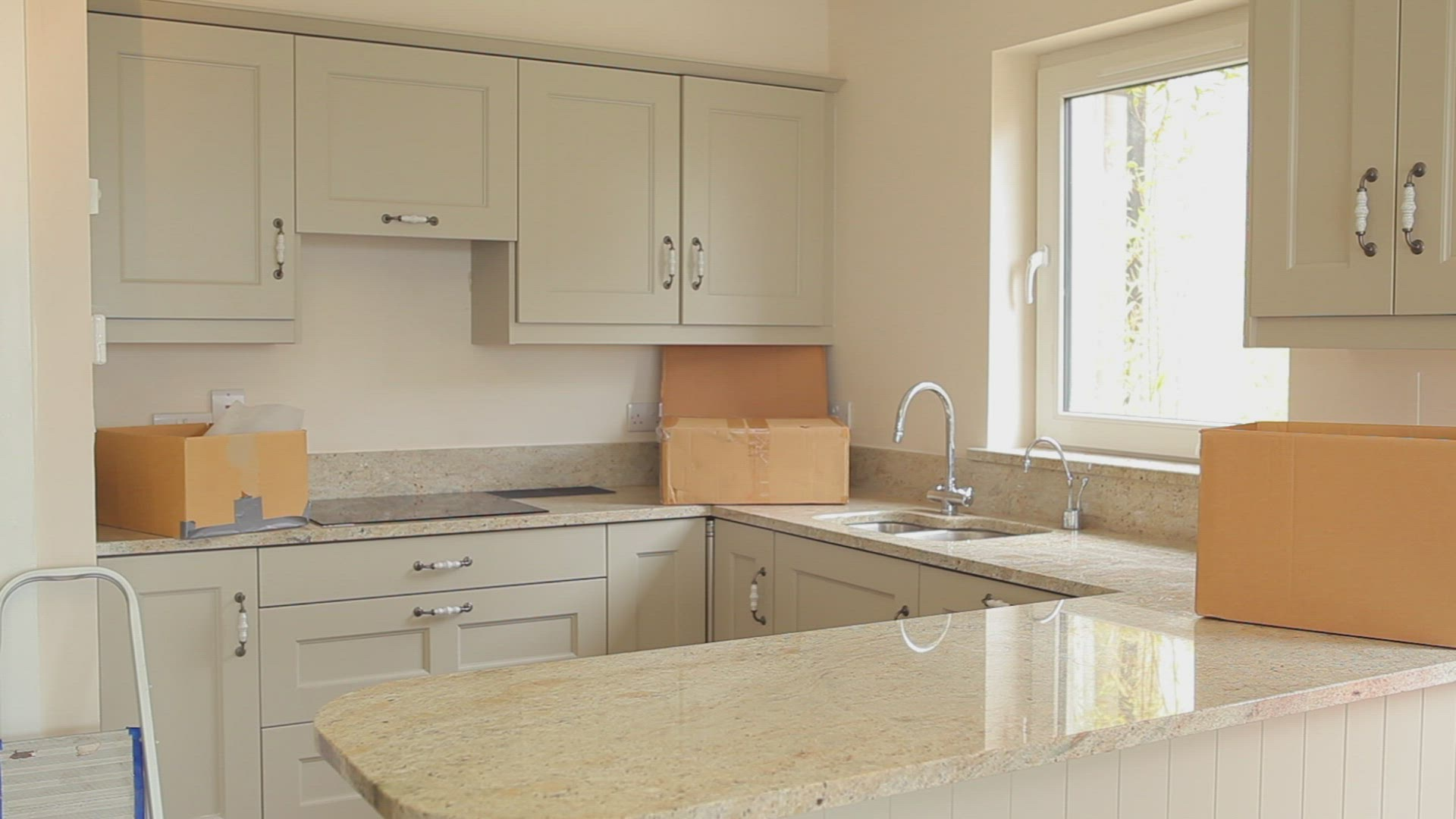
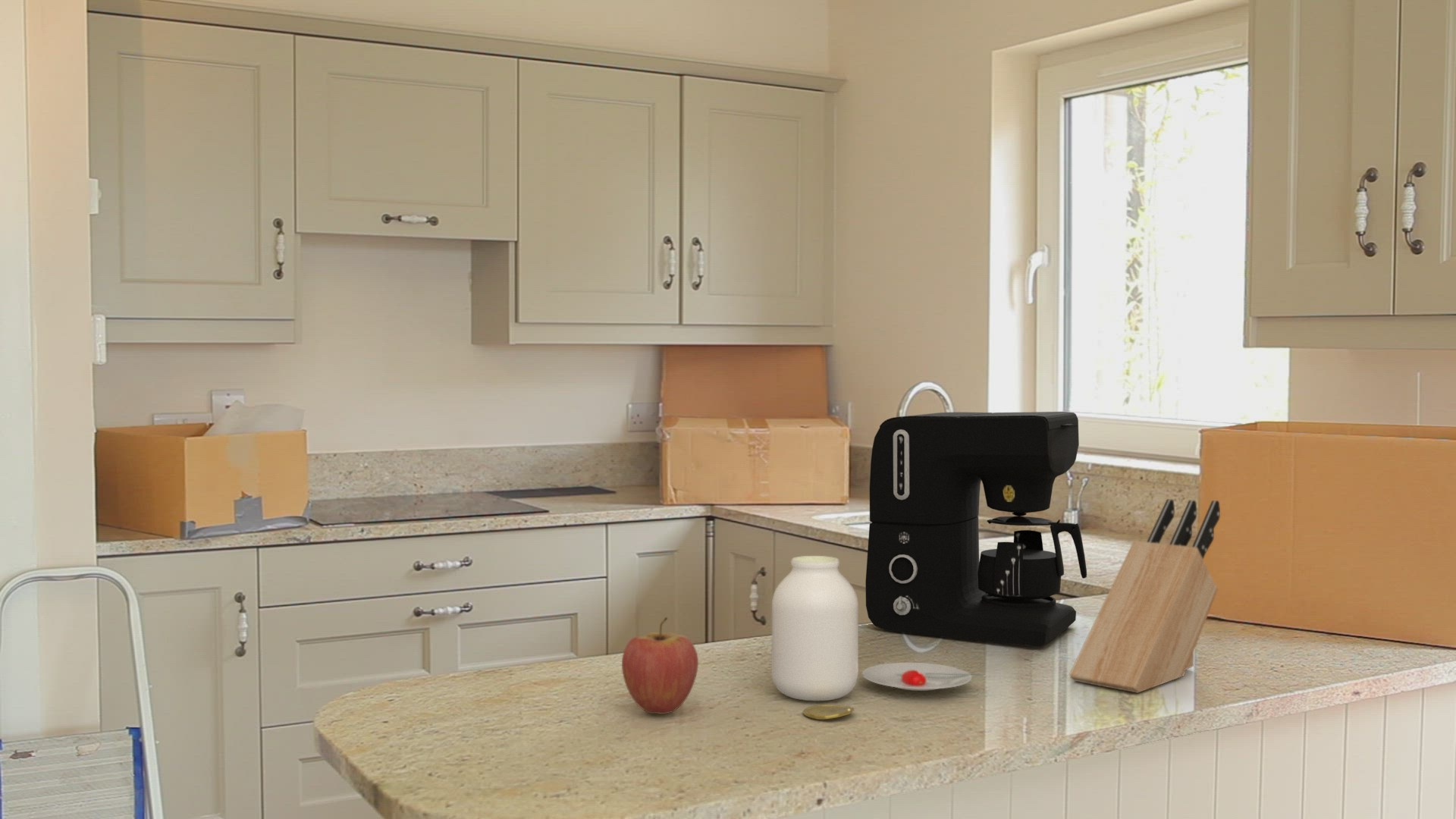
+ coffee maker (987, 520)
+ jar (858, 625)
+ knife block (1153, 587)
+ fruit (660, 664)
